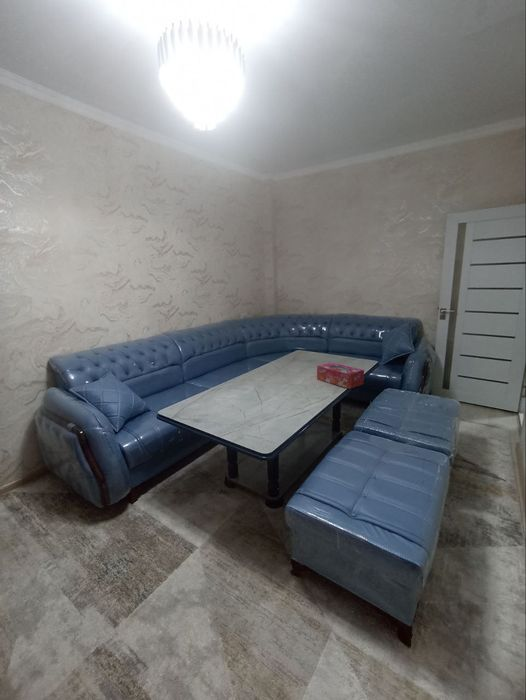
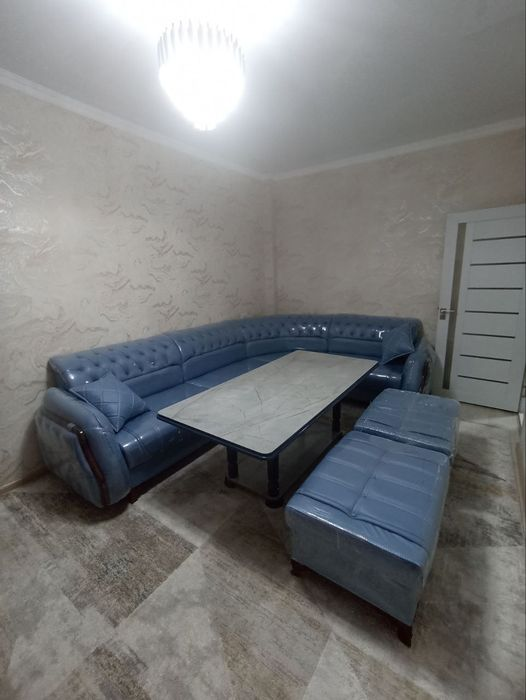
- tissue box (339, 374)
